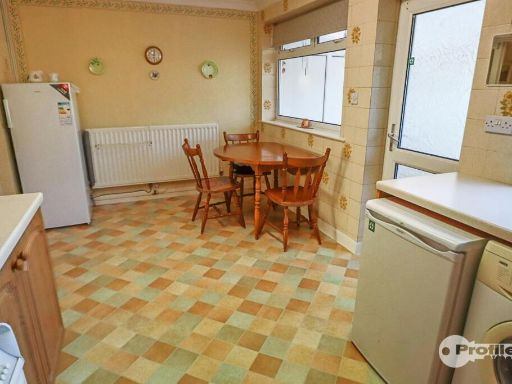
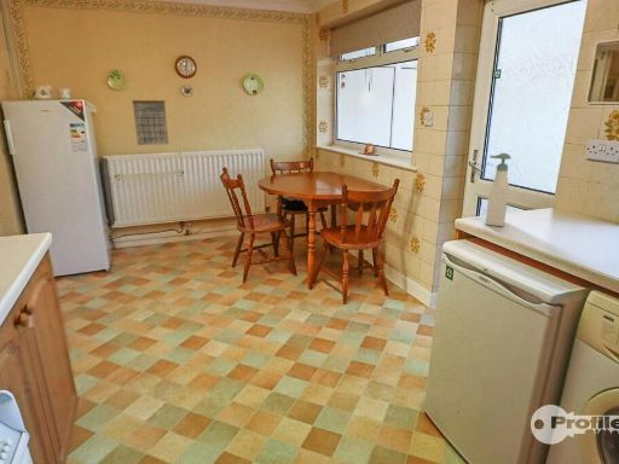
+ calendar (150, 117)
+ soap bottle (497, 188)
